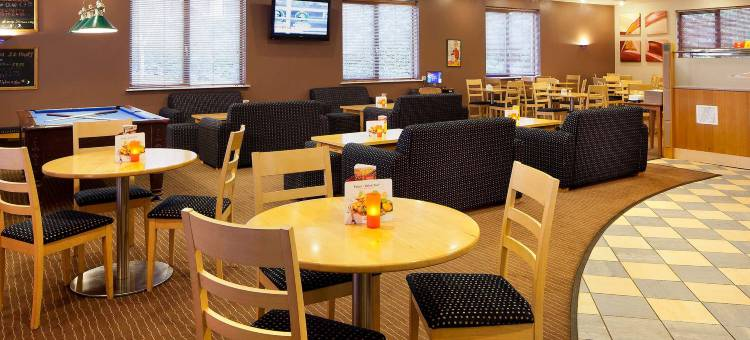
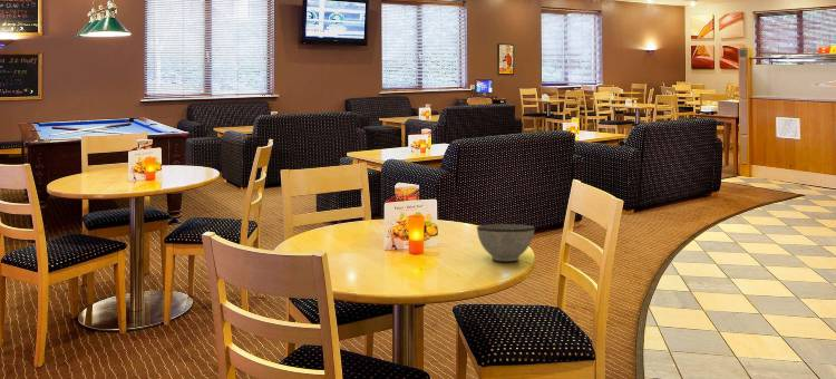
+ bowl (505, 242)
